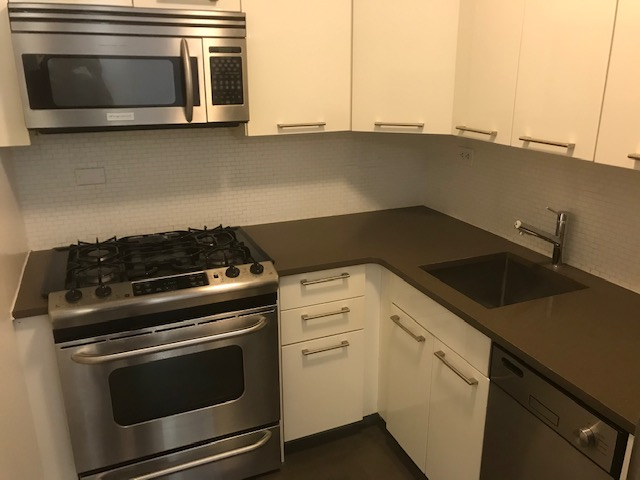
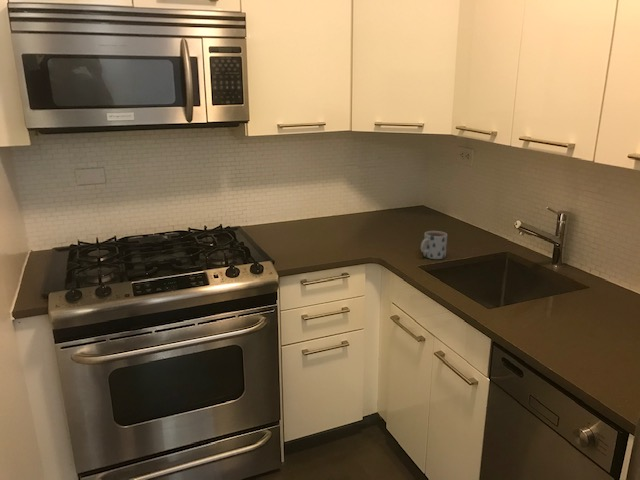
+ mug (432, 245)
